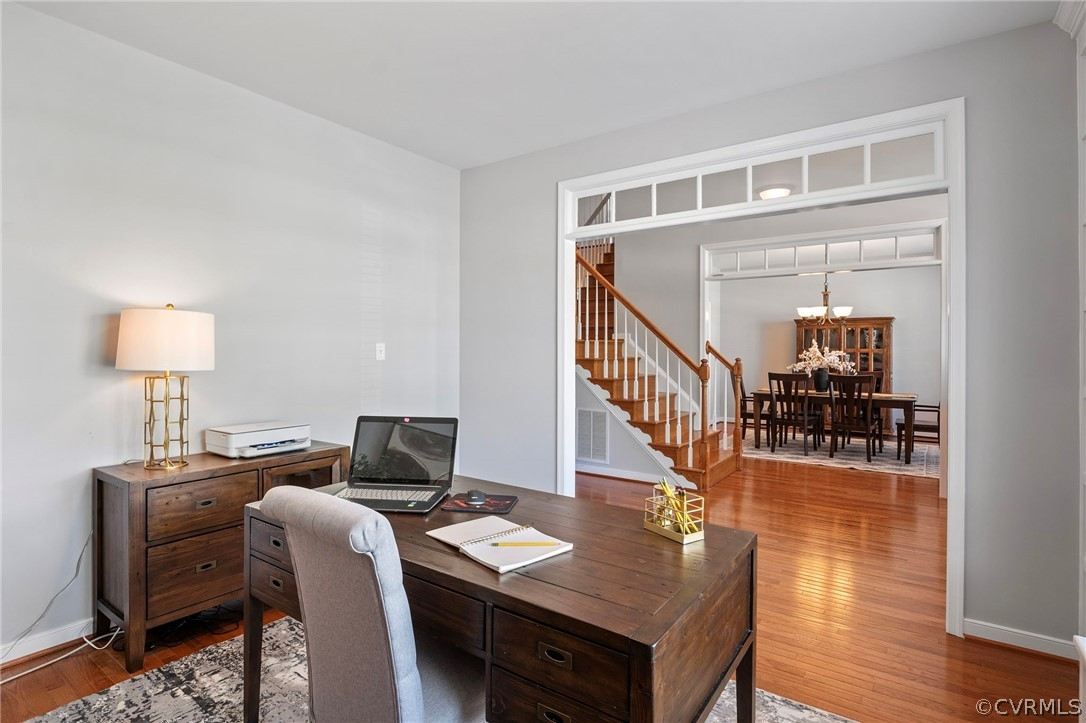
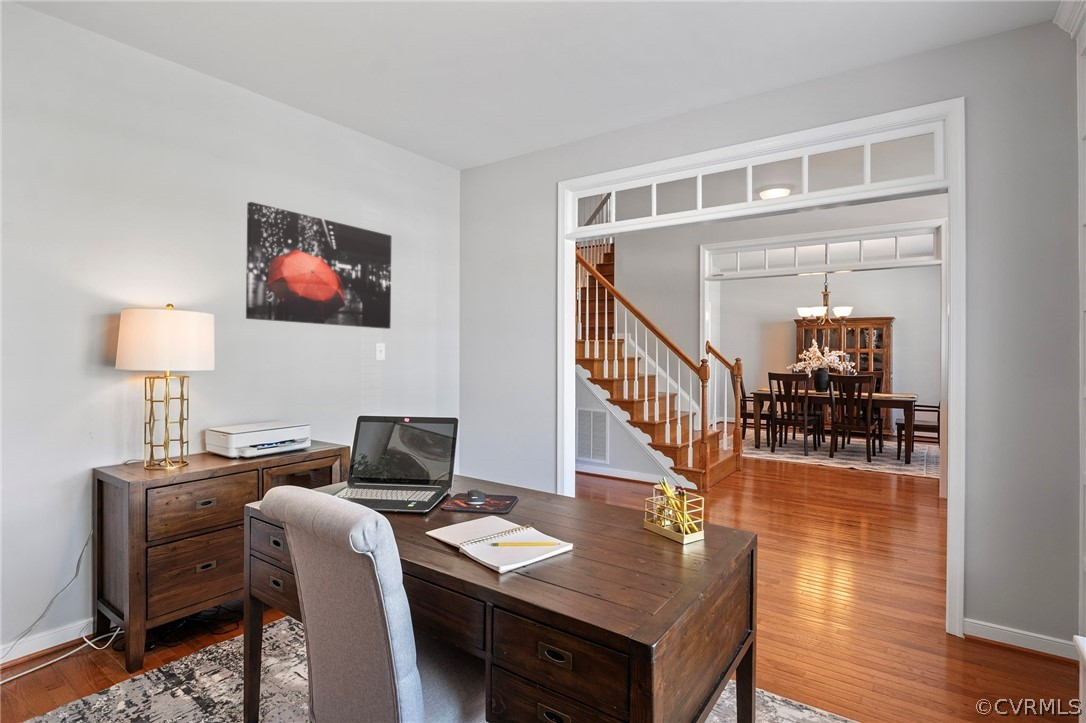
+ wall art (326, 272)
